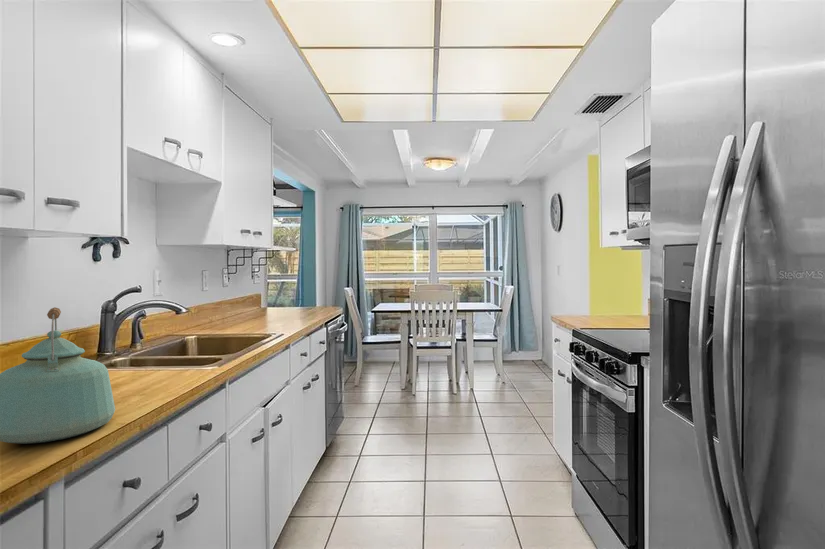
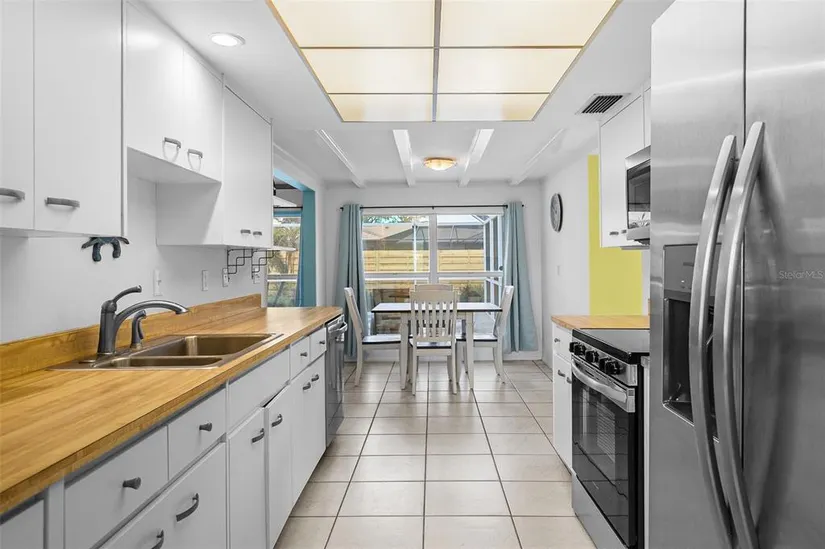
- kettle (54, 367)
